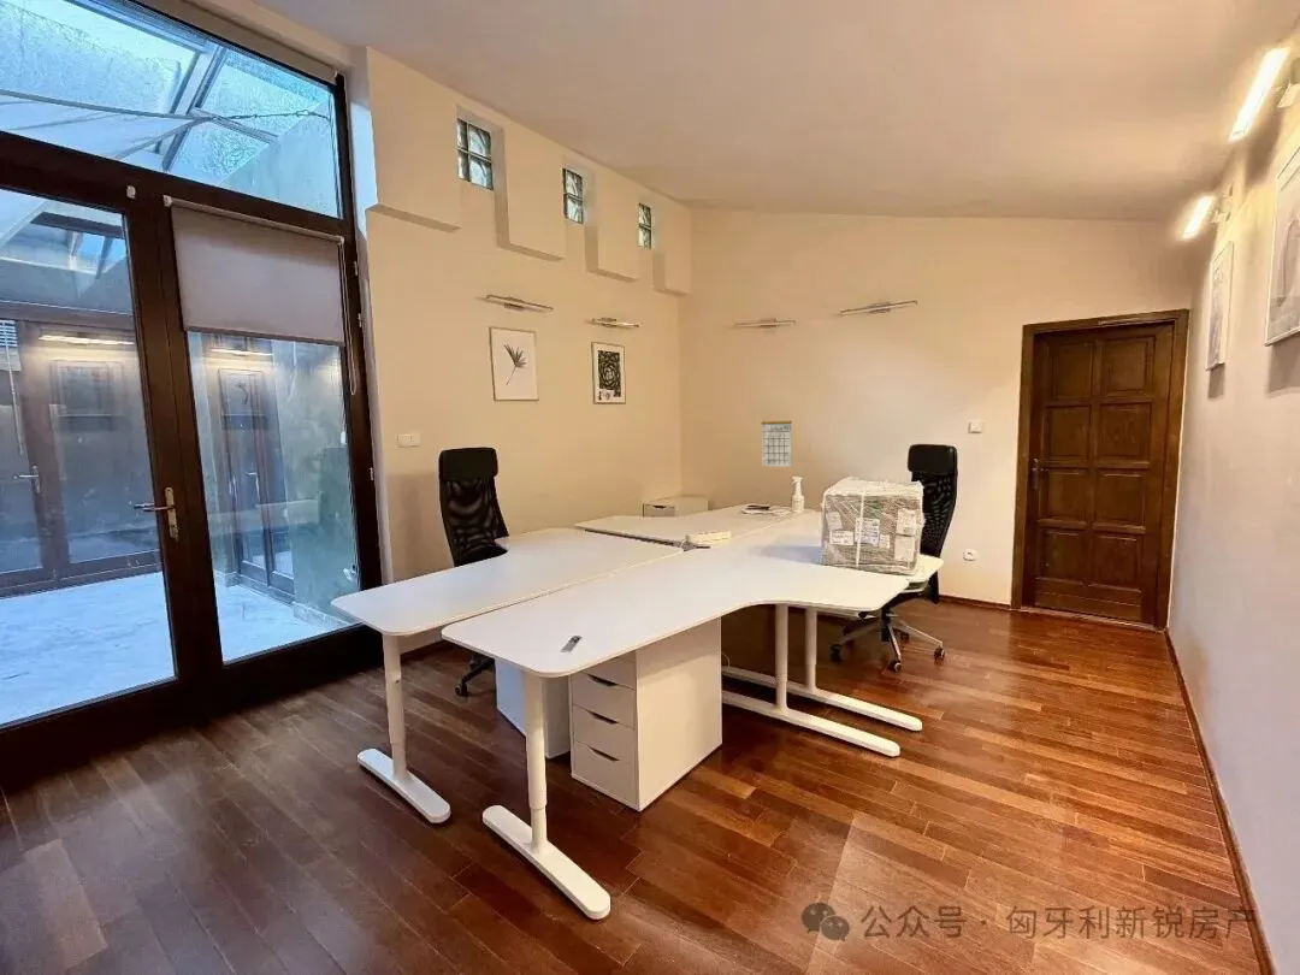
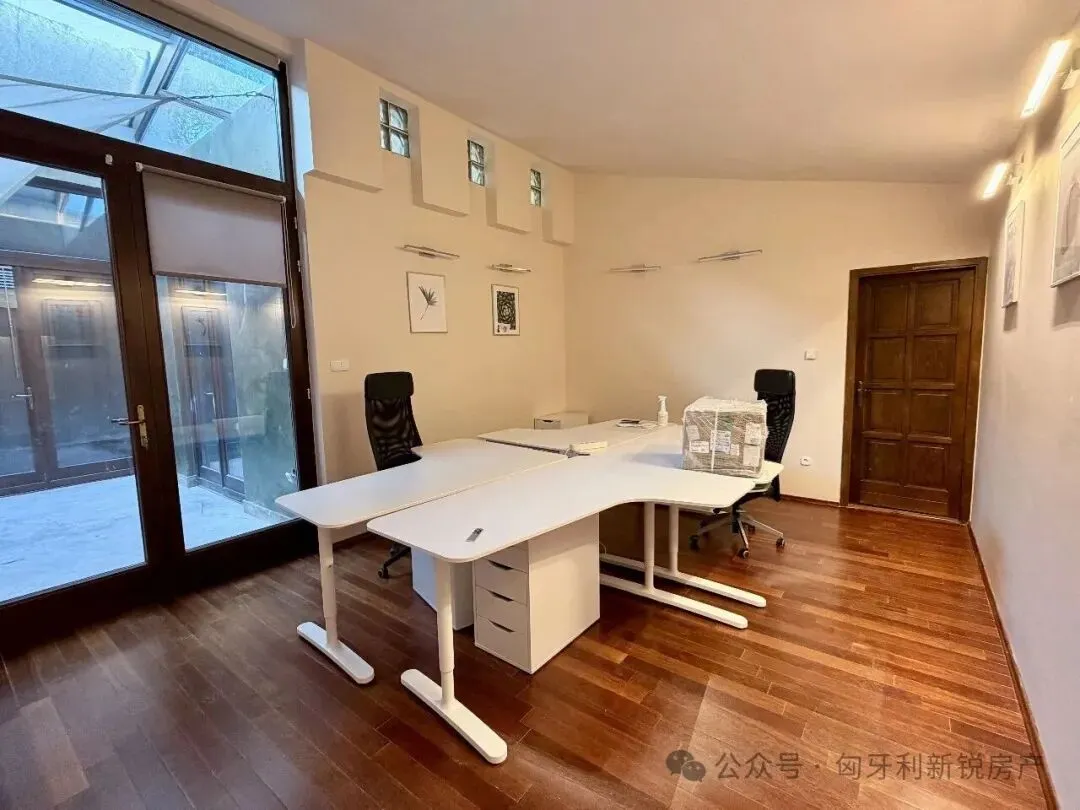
- calendar (776, 438)
